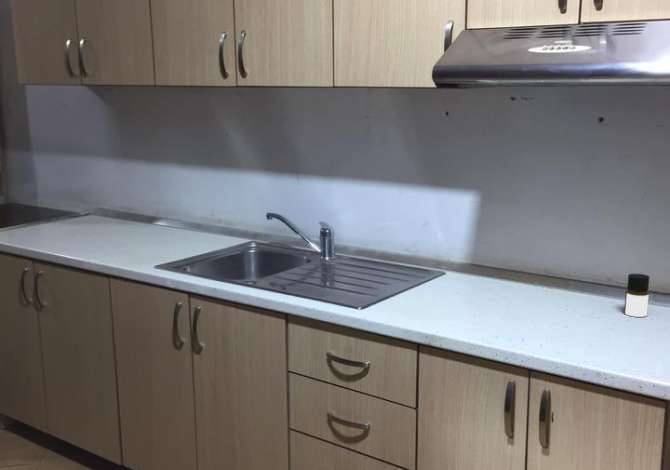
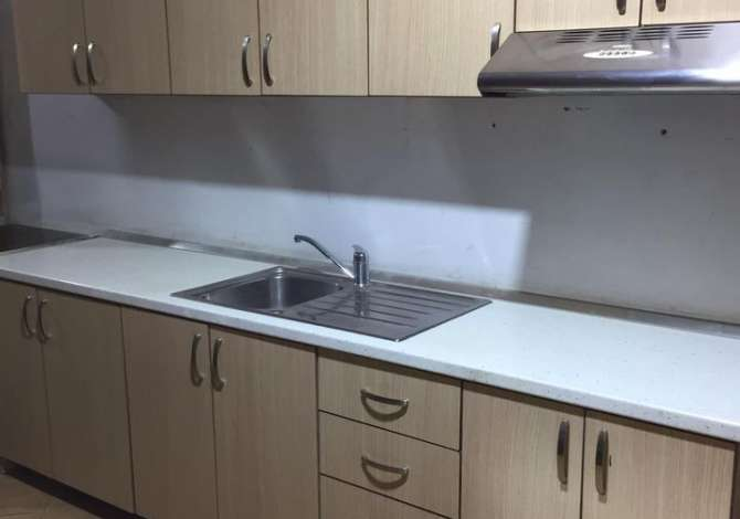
- bottle (637, 294)
